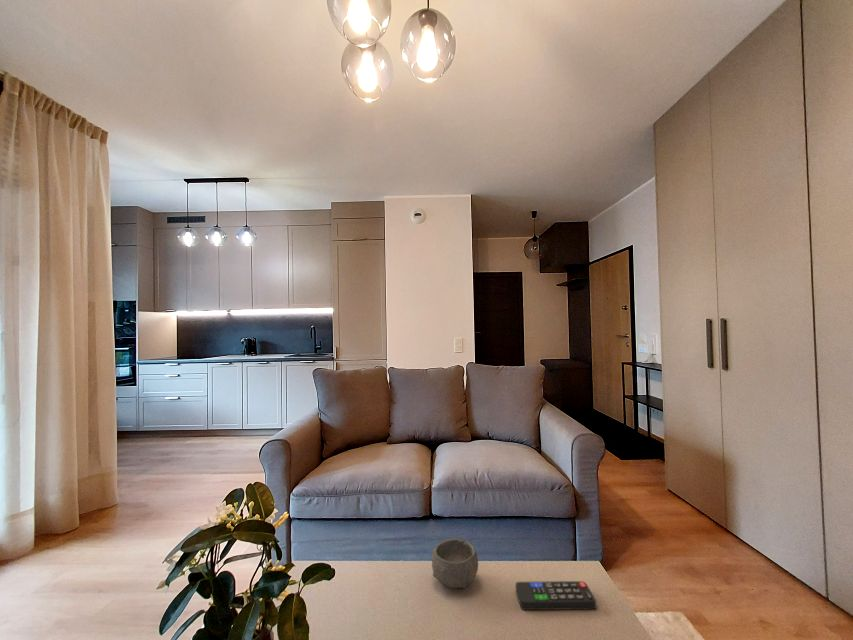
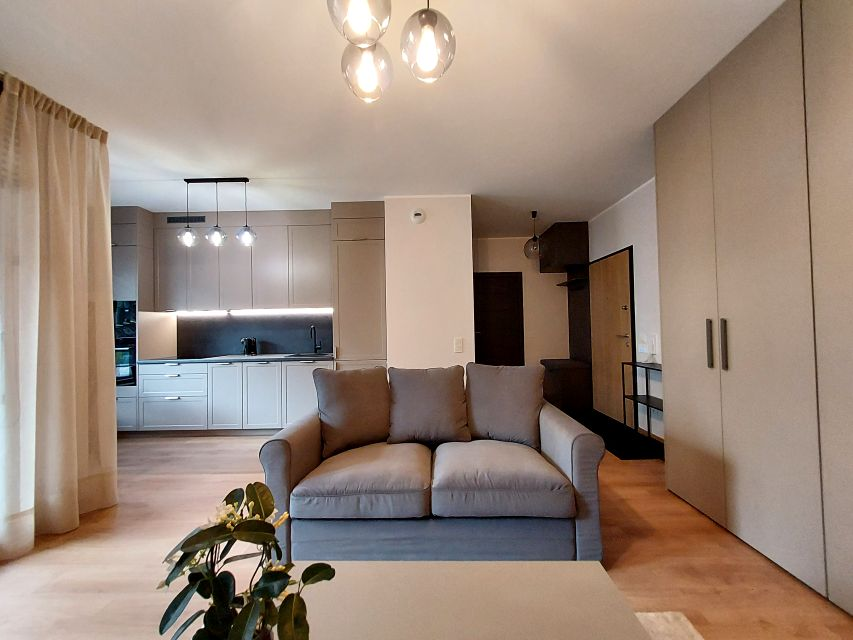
- remote control (554, 594)
- bowl (455, 564)
